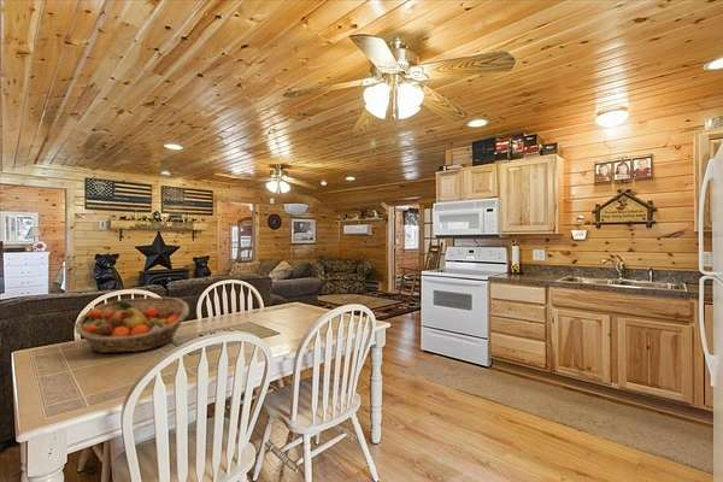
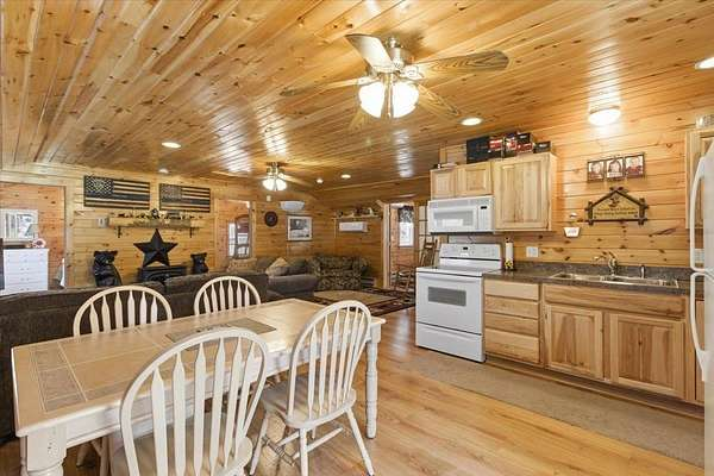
- fruit basket (135, 323)
